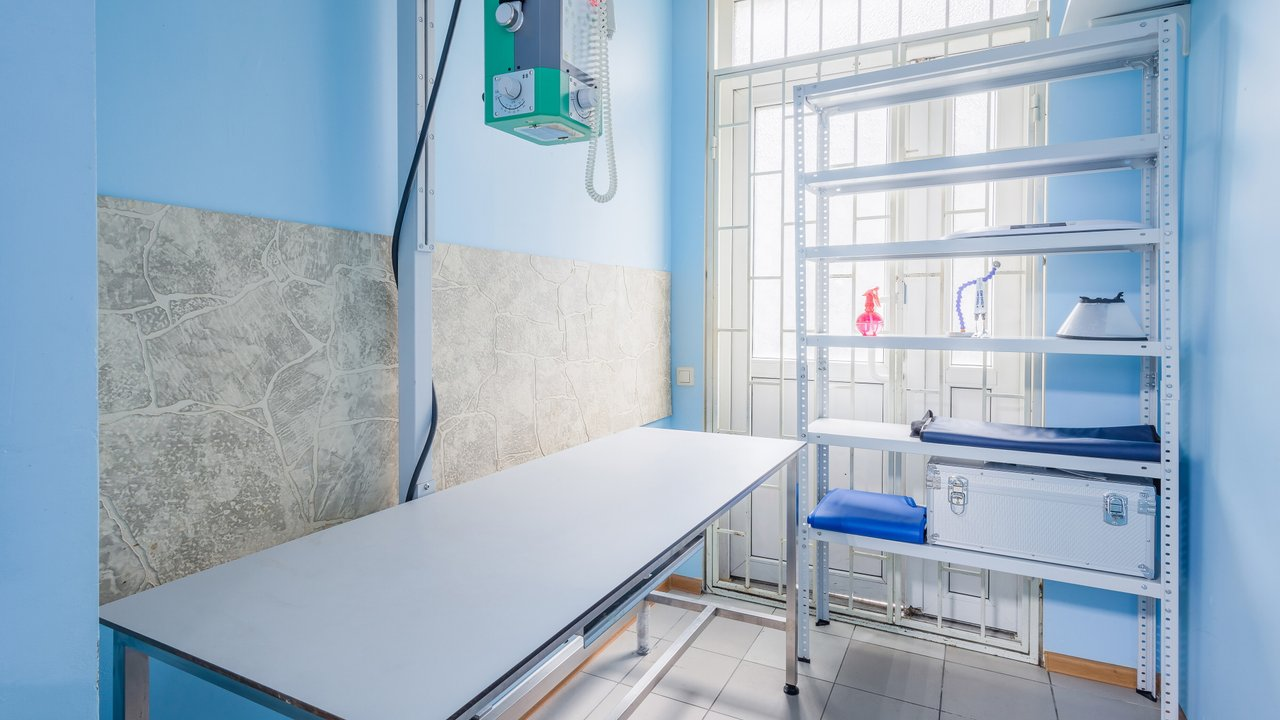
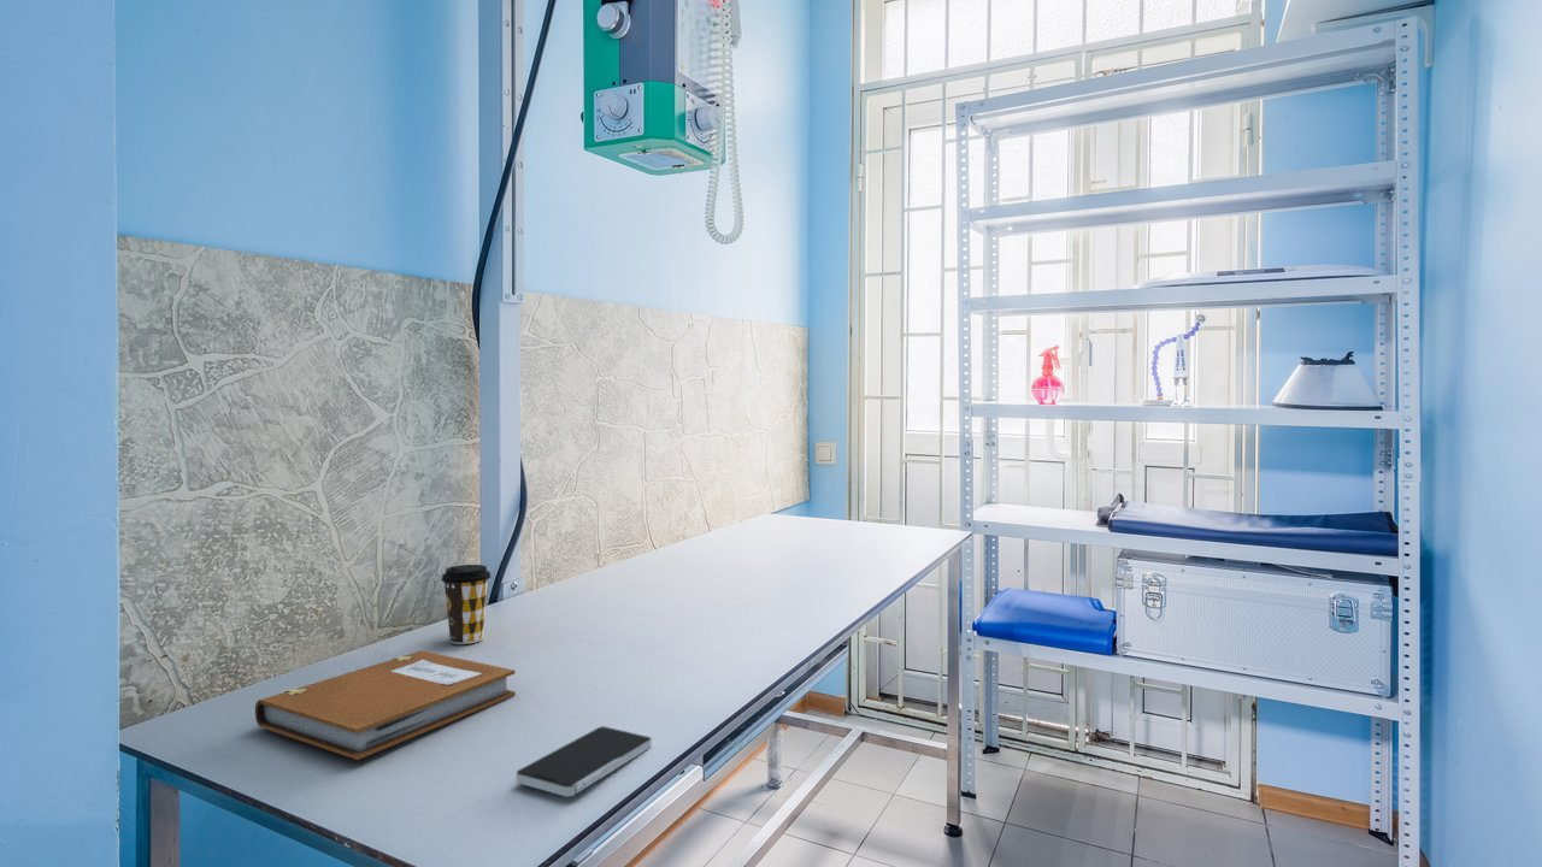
+ coffee cup (466, 603)
+ notebook (395, 695)
+ smartphone (587, 757)
